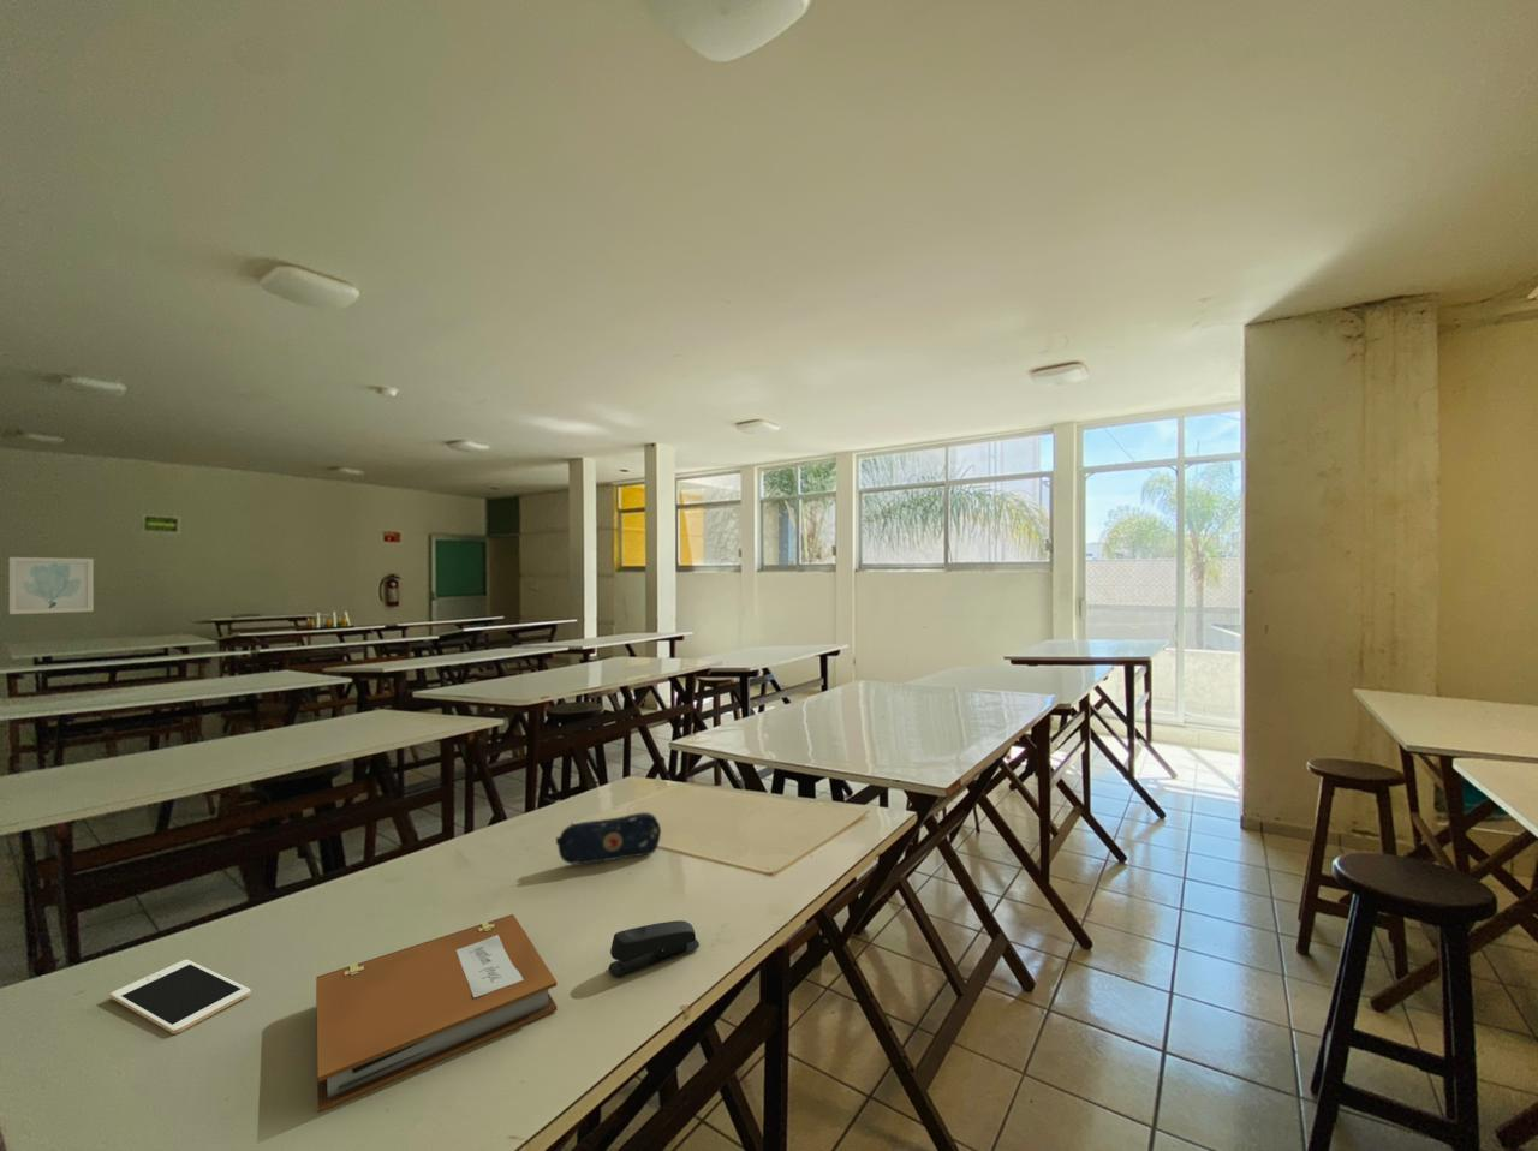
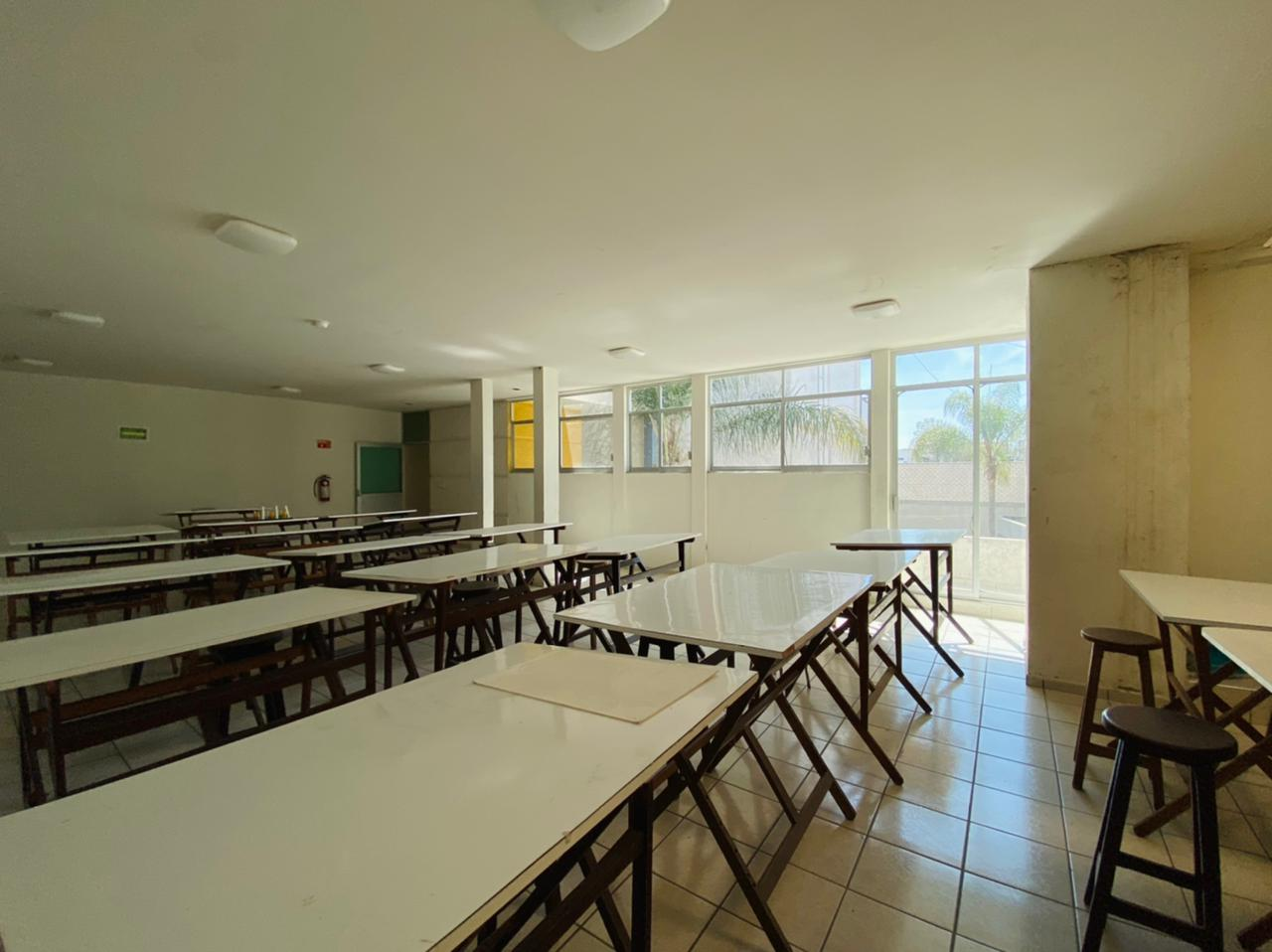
- pencil case (611, 839)
- wall art (52, 585)
- cell phone (180, 994)
- stapler (655, 939)
- notebook (440, 989)
